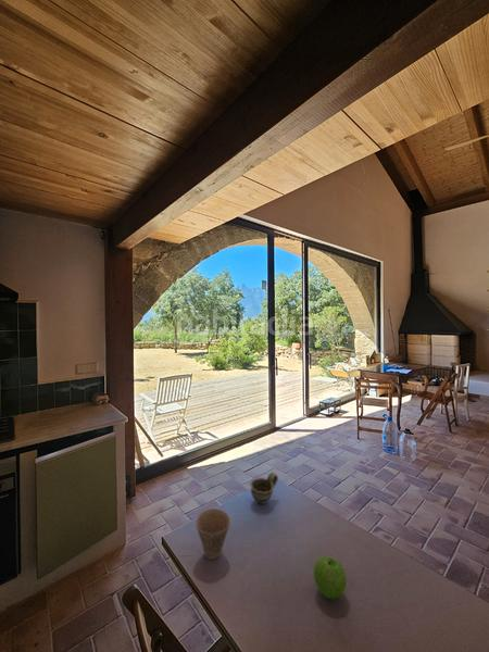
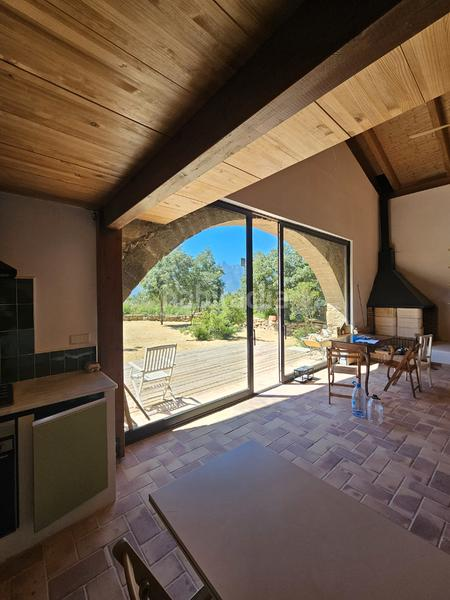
- cup (213, 537)
- cup (264, 489)
- fruit (329, 577)
